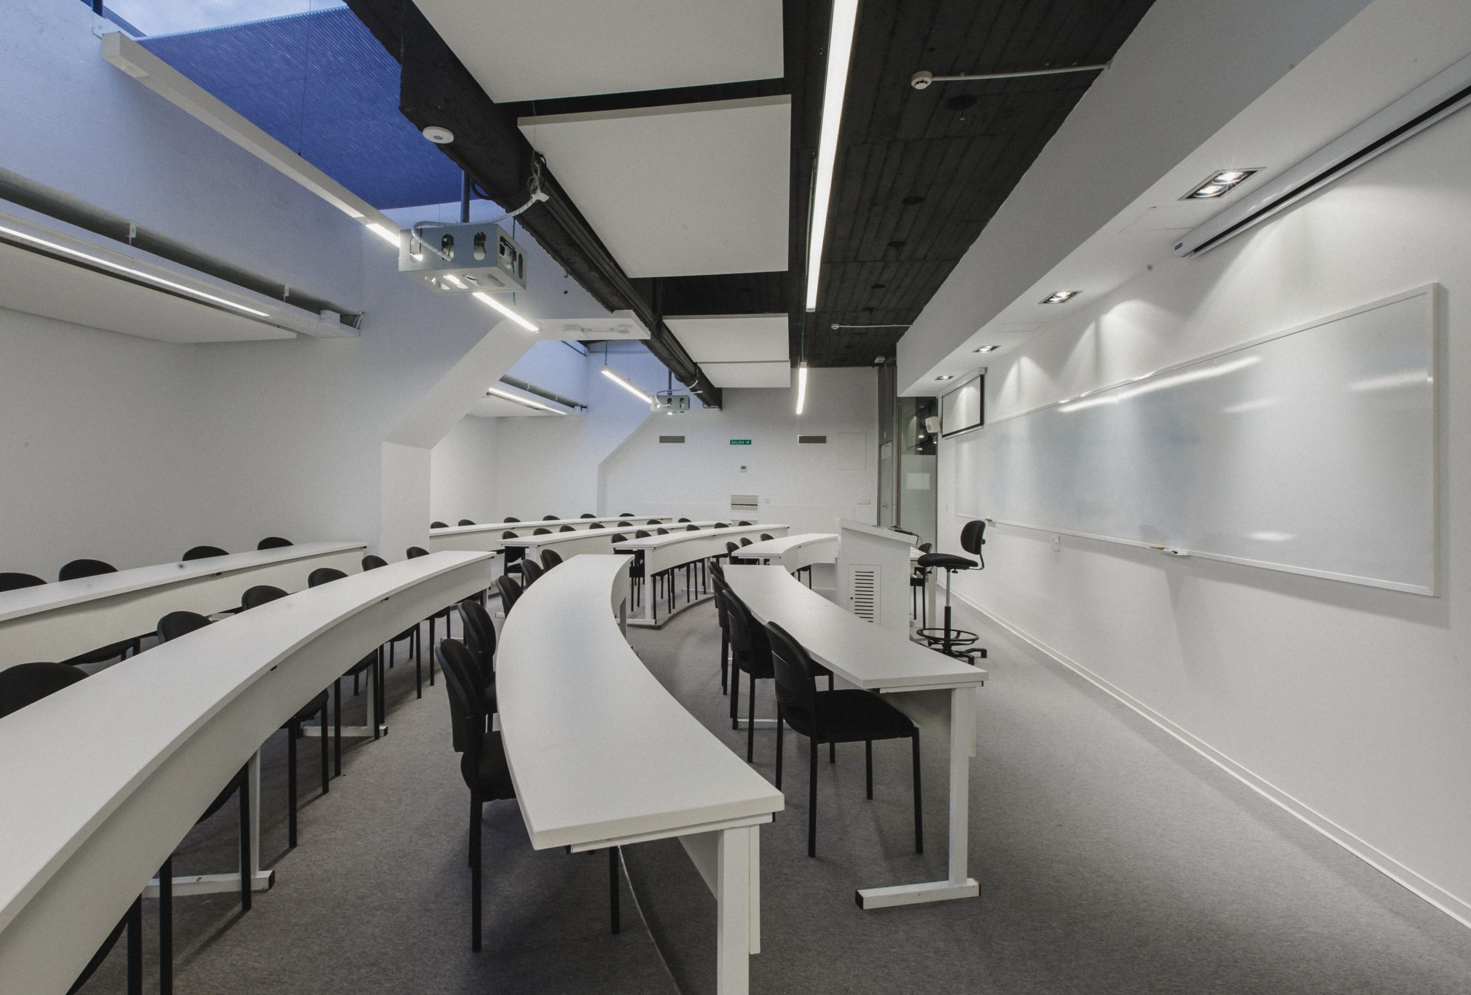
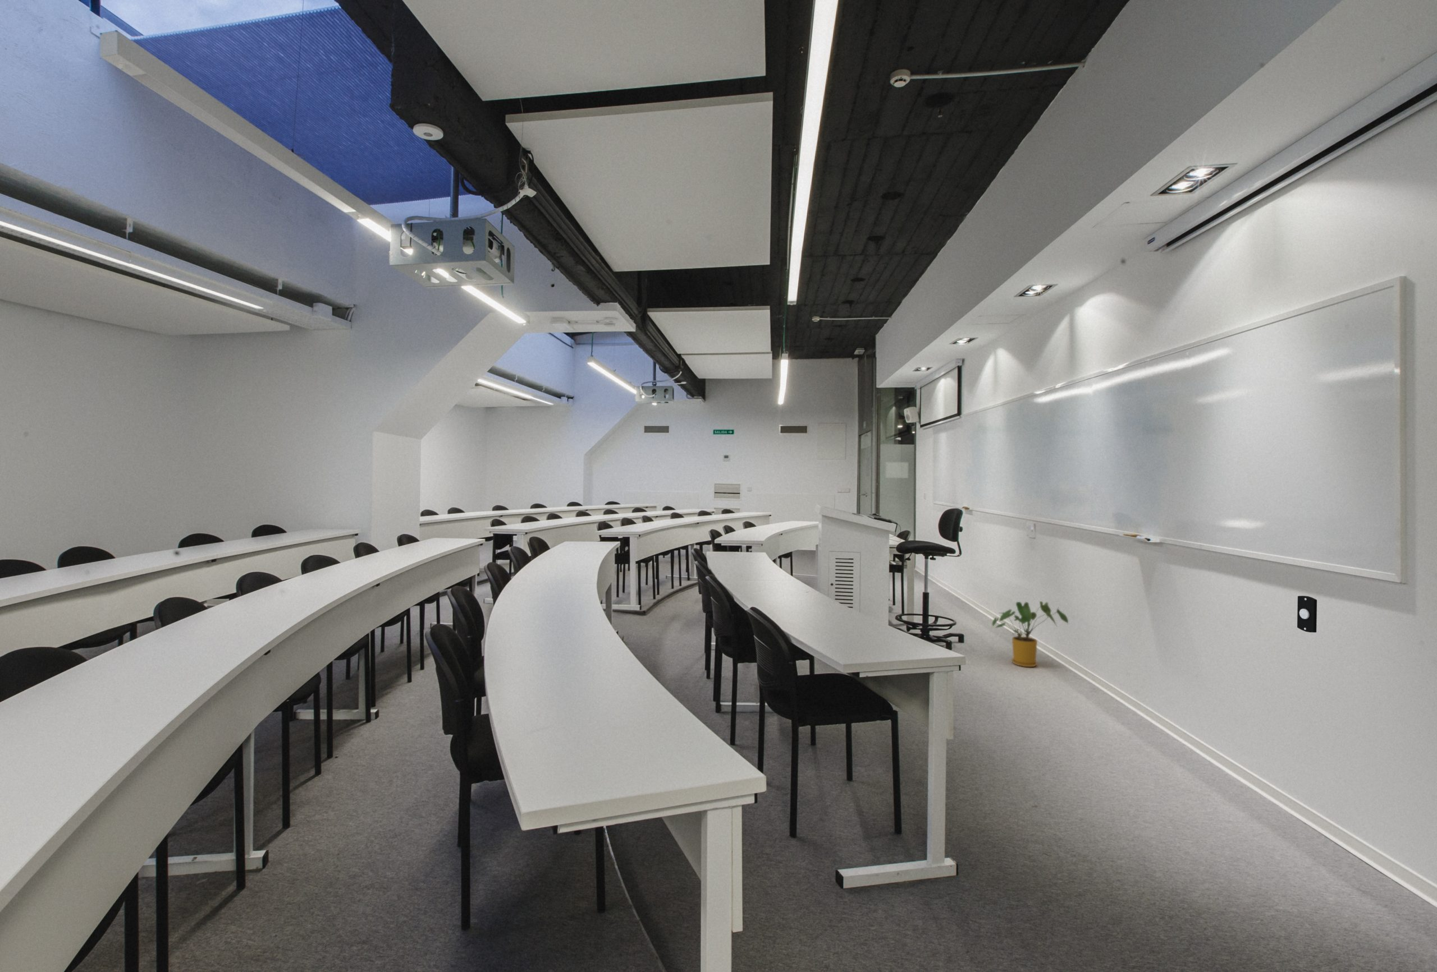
+ house plant (1026, 632)
+ light switch (1305, 614)
